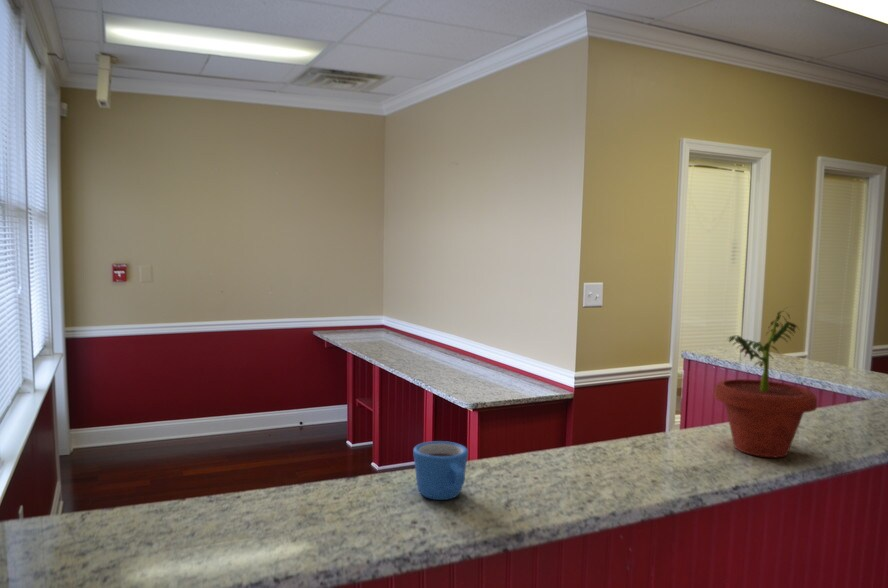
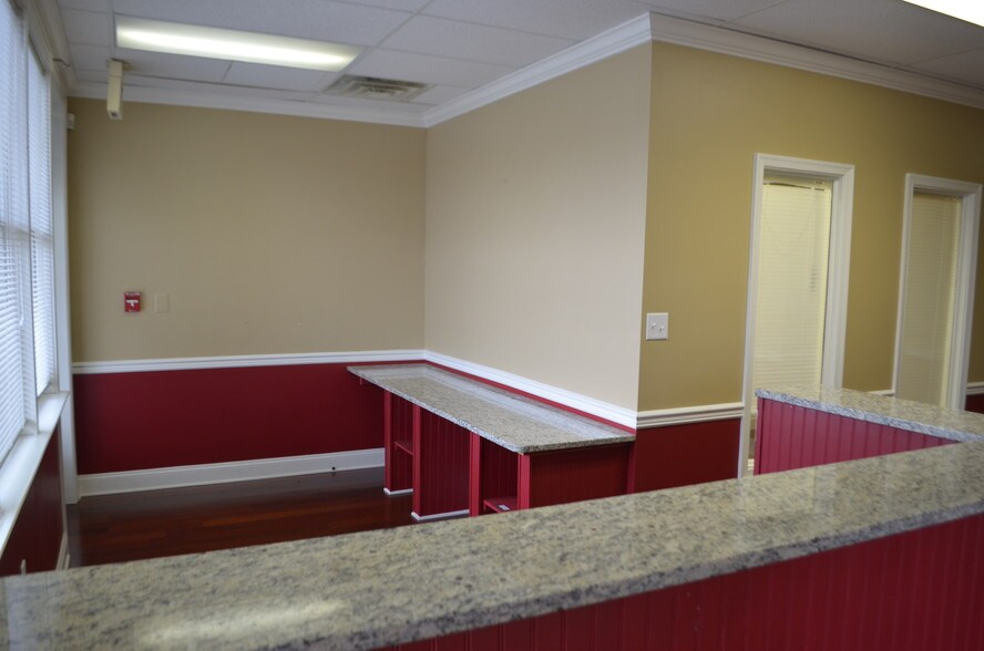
- potted plant (765, 378)
- mug (444, 474)
